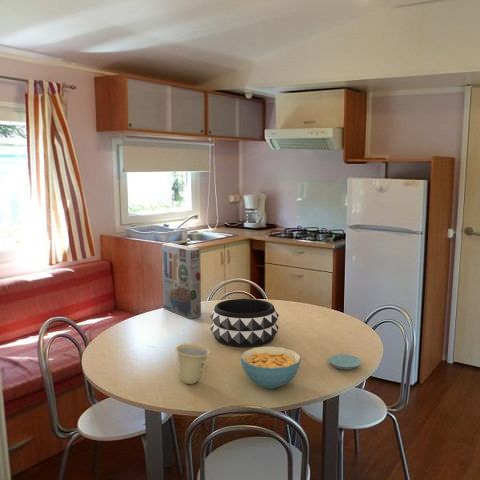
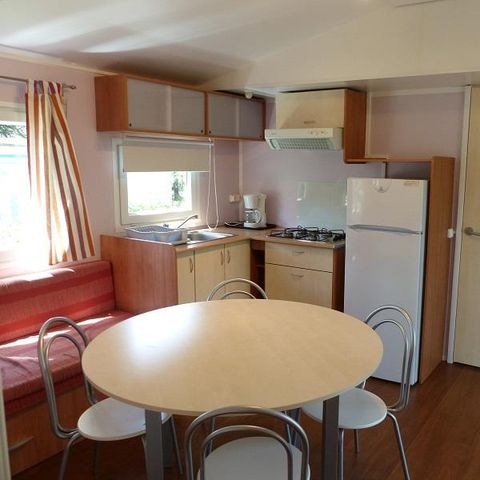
- decorative bowl (244, 321)
- cereal bowl (270, 370)
- cup (193, 364)
- saucer (344, 363)
- cereal box (180, 279)
